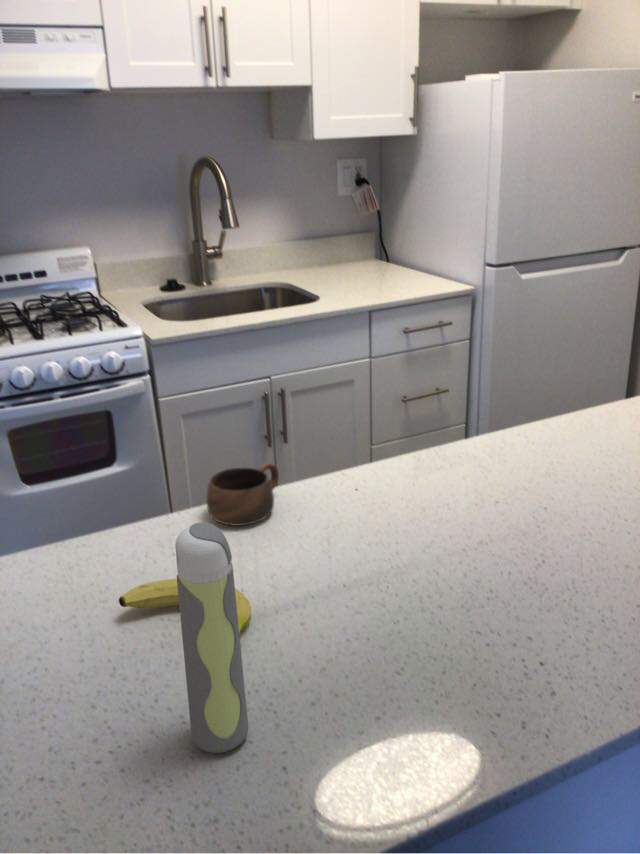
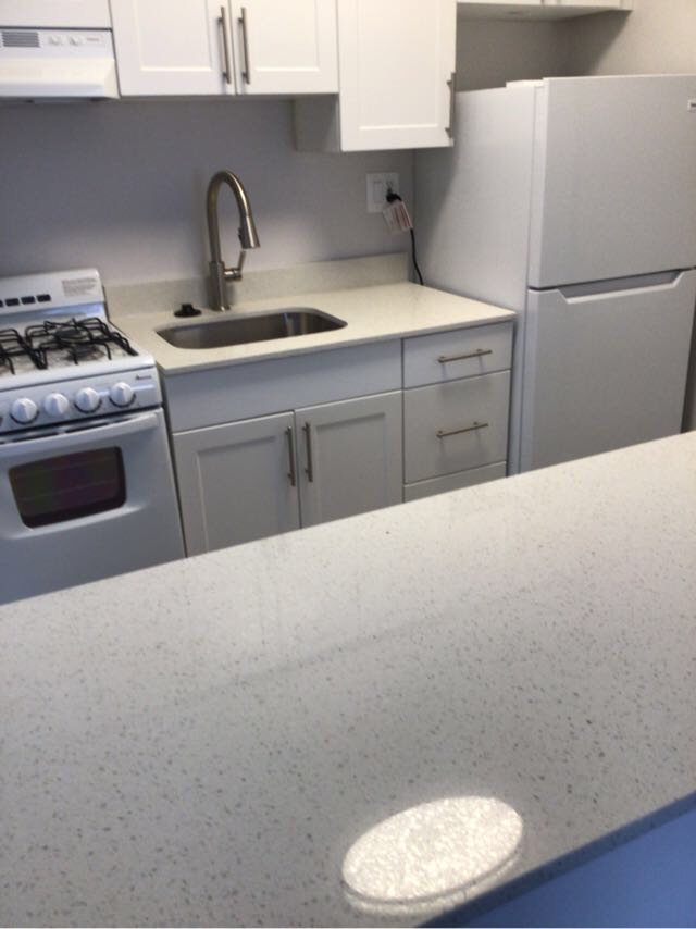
- fruit (178, 604)
- spray bottle (211, 638)
- cup (249, 492)
